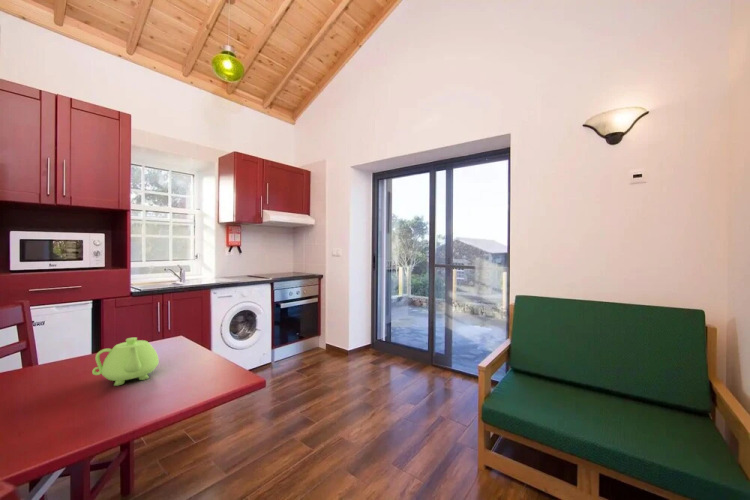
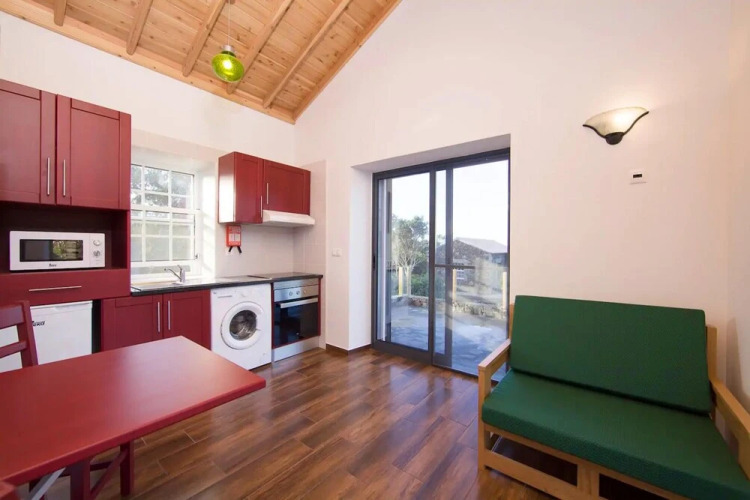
- teapot (127, 360)
